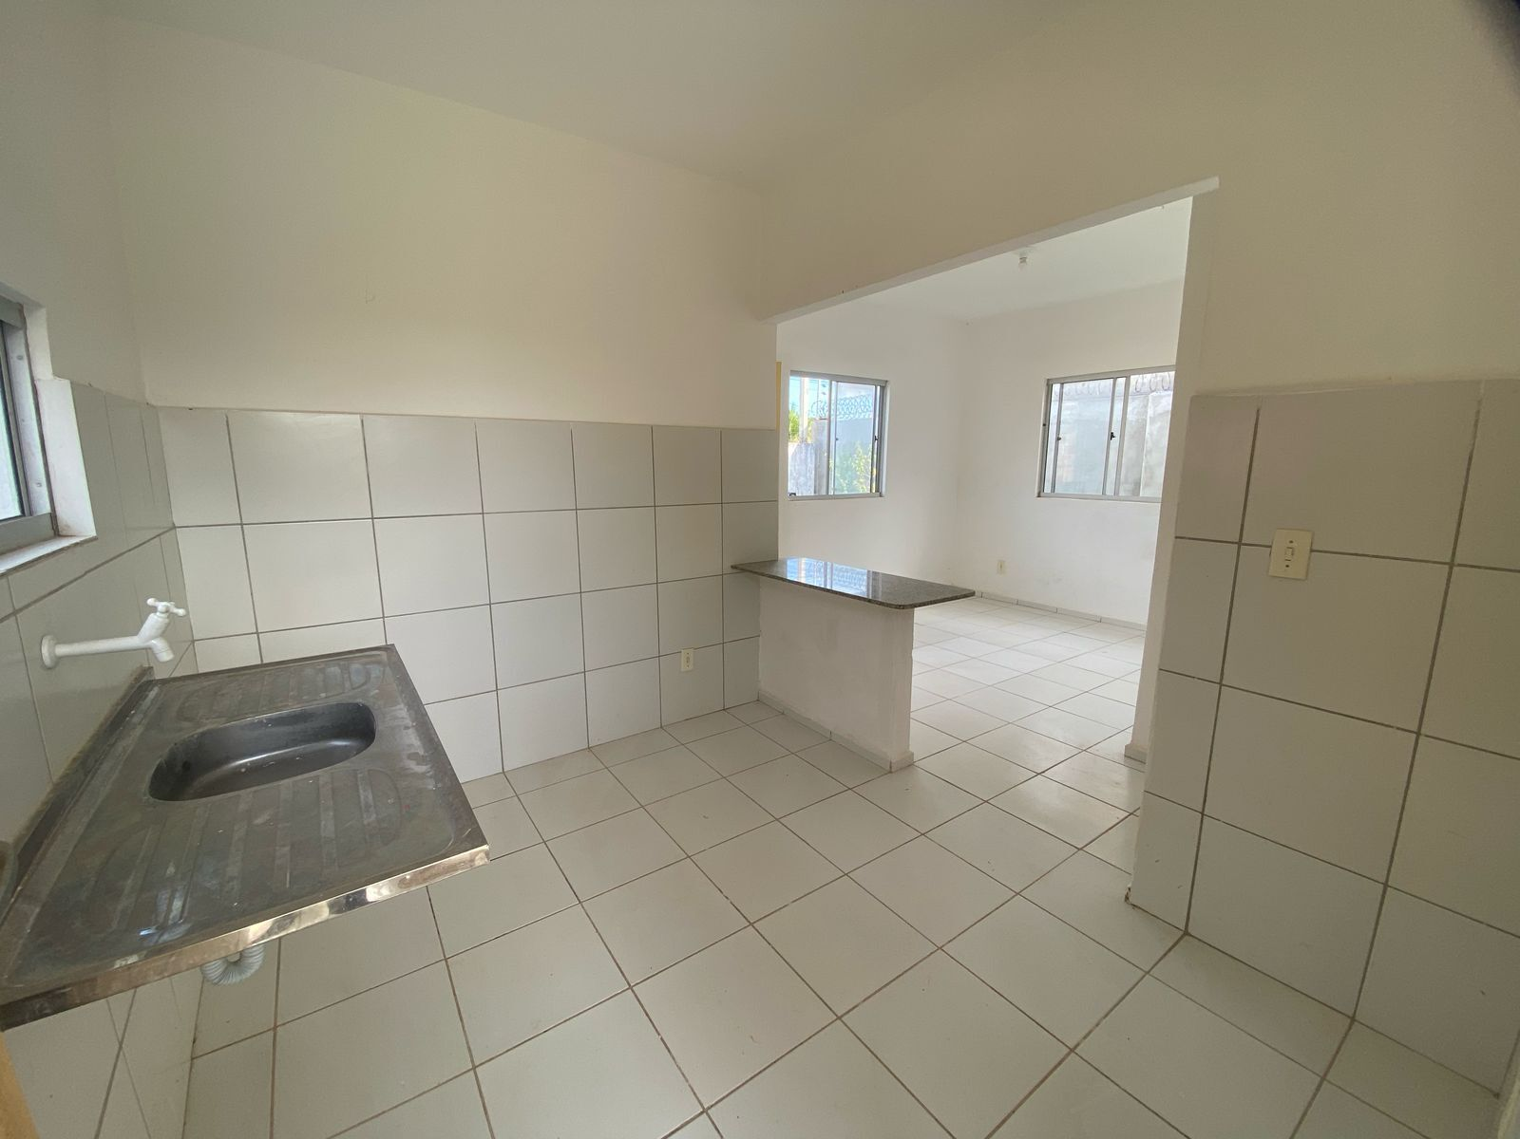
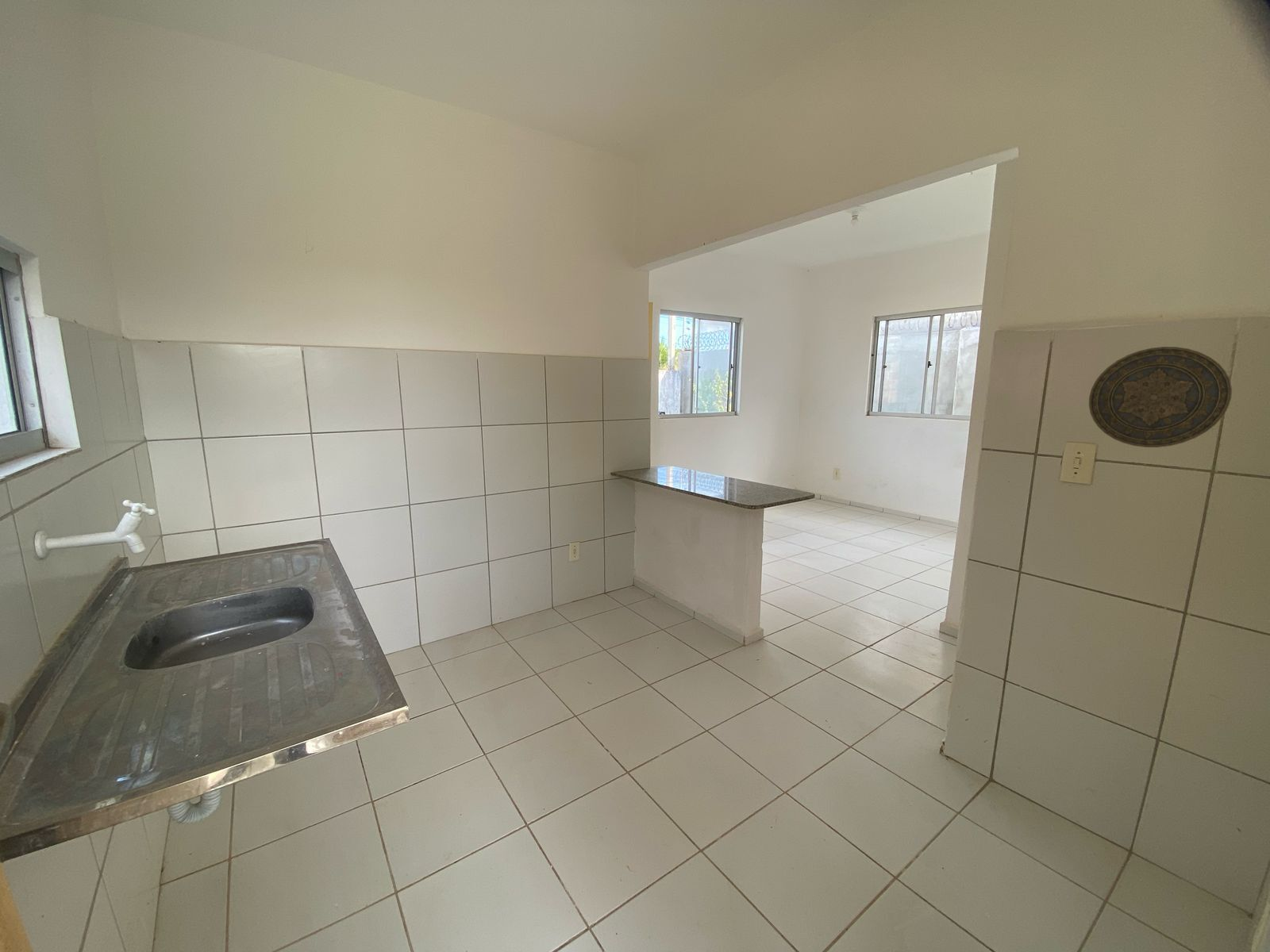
+ decorative plate (1153, 397)
